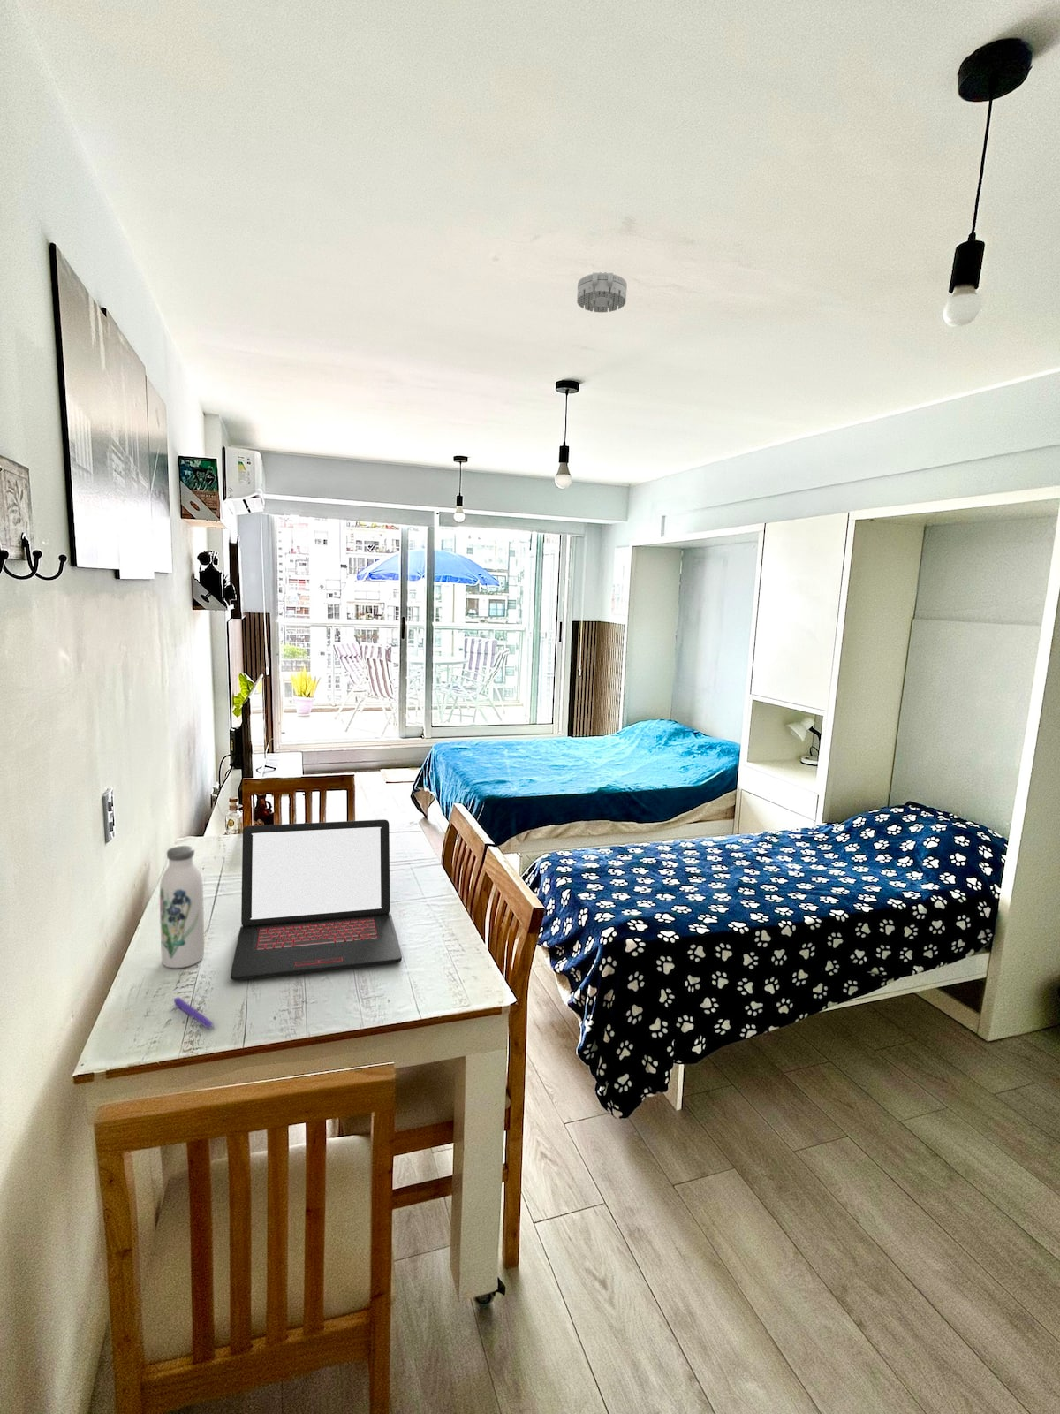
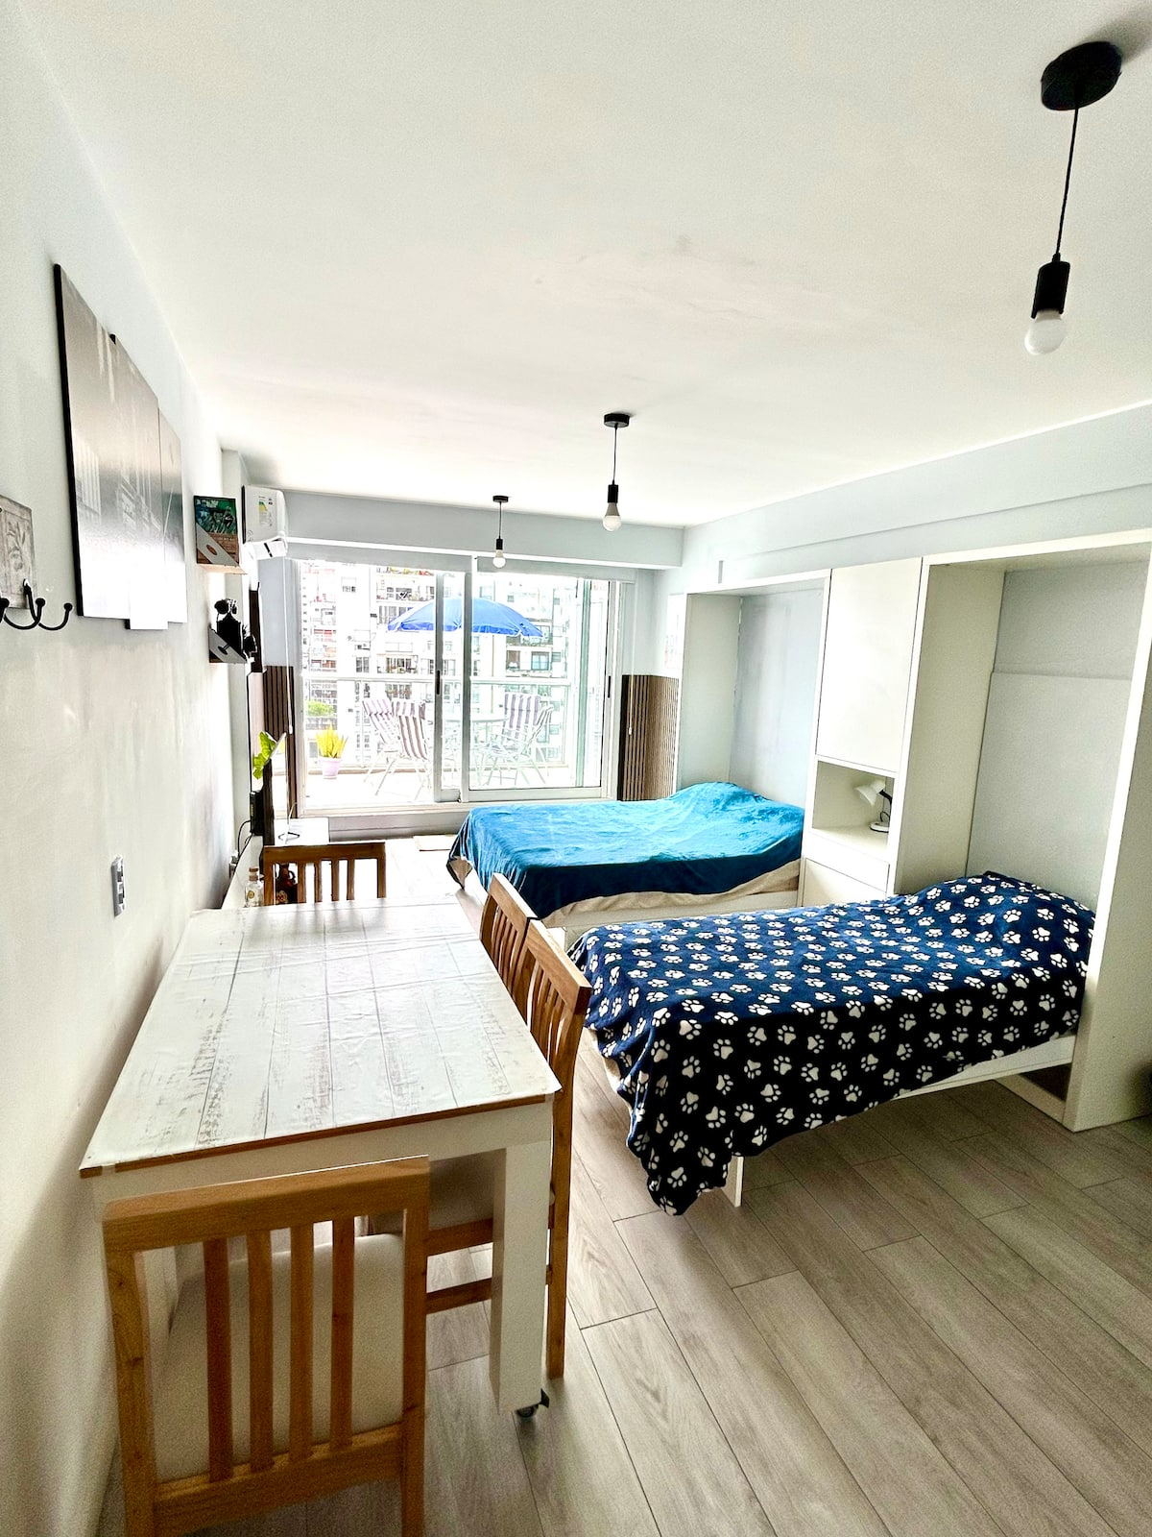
- water bottle (181, 904)
- smoke detector (601, 292)
- pen (194, 1013)
- laptop (318, 892)
